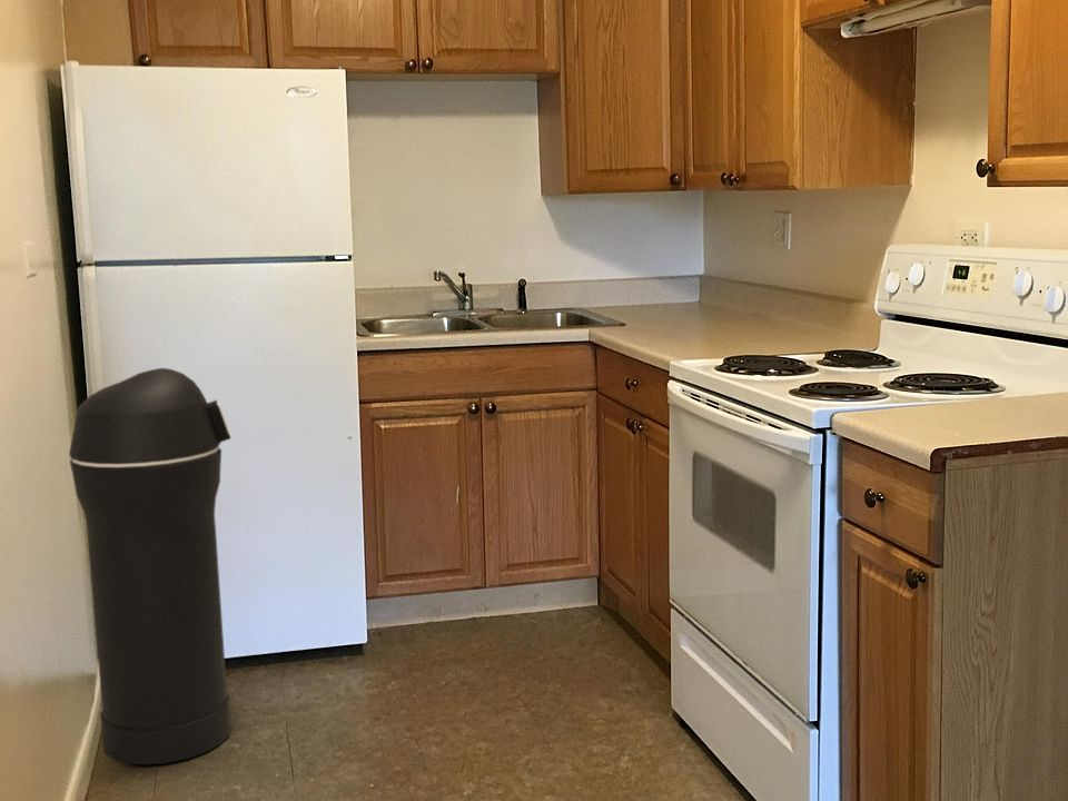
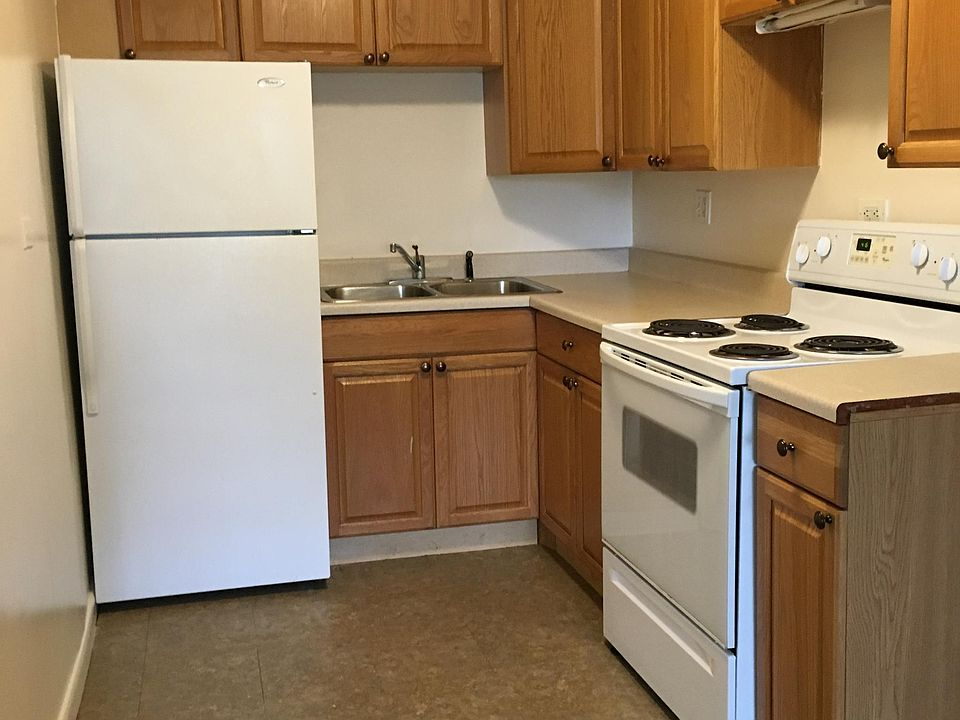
- trash can (159, 556)
